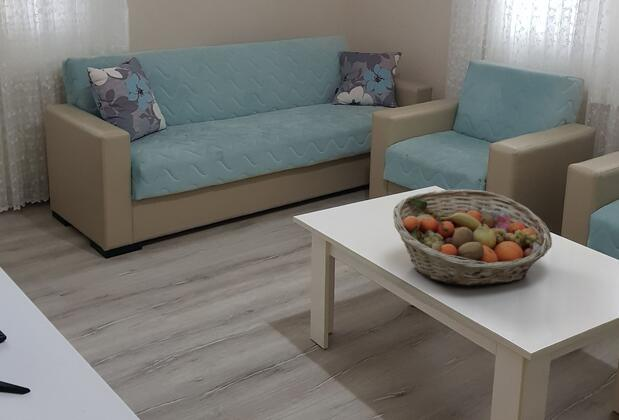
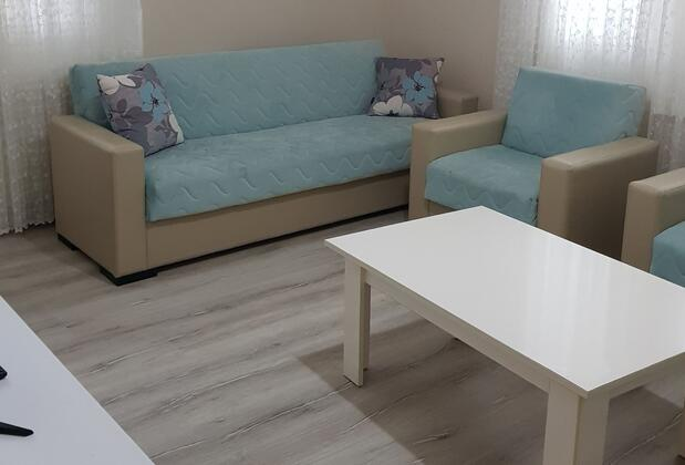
- fruit basket (470, 236)
